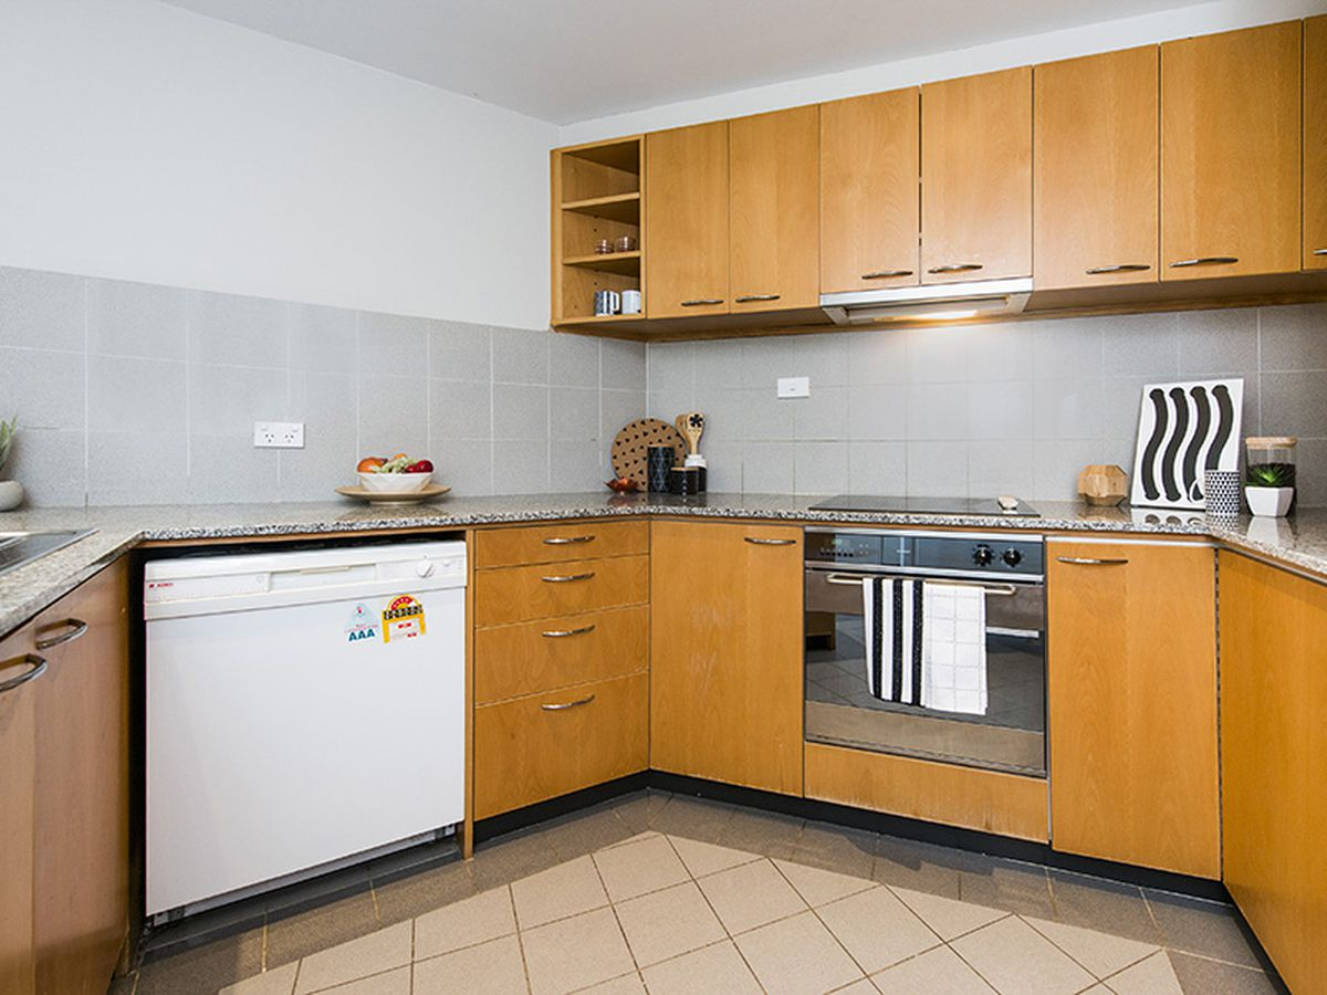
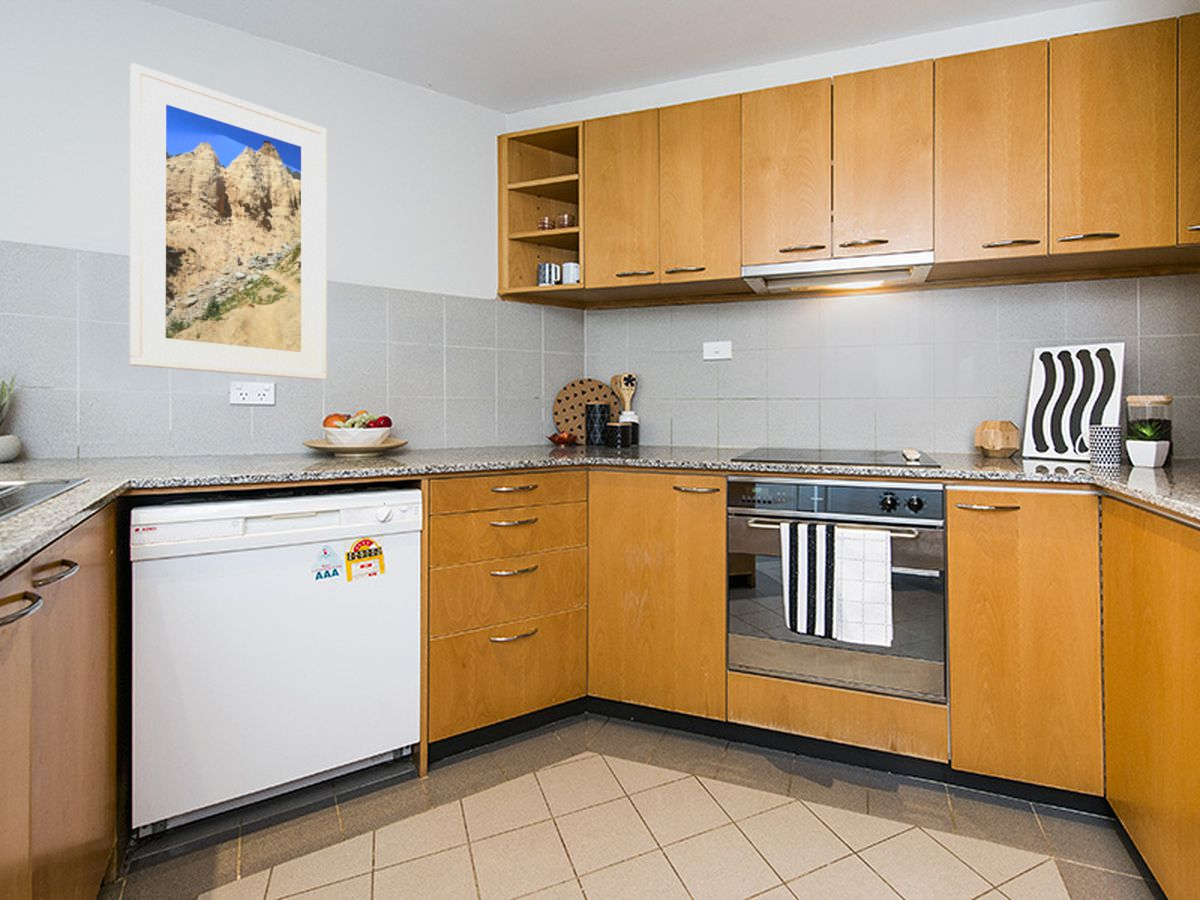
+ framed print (237, 236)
